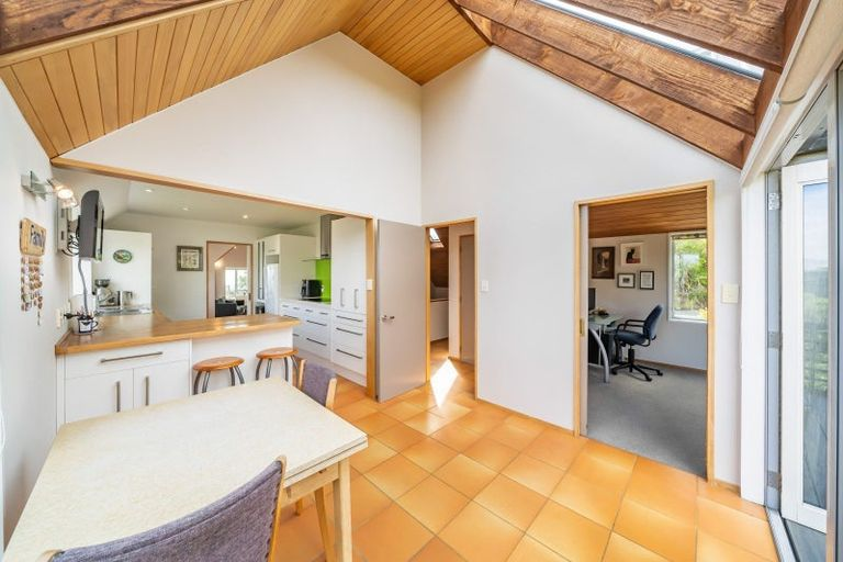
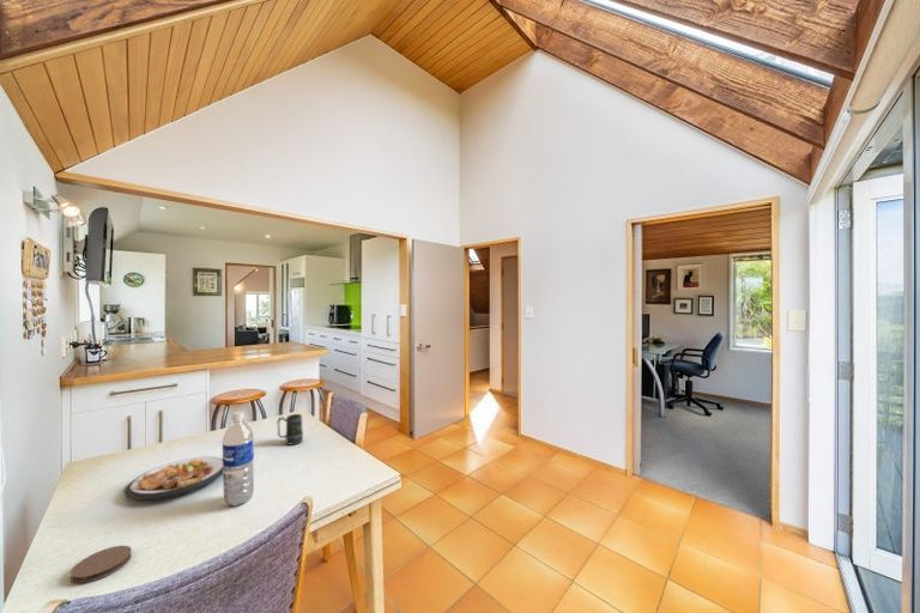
+ plate (180, 473)
+ mug (290, 429)
+ water bottle (238, 456)
+ coaster (102, 563)
